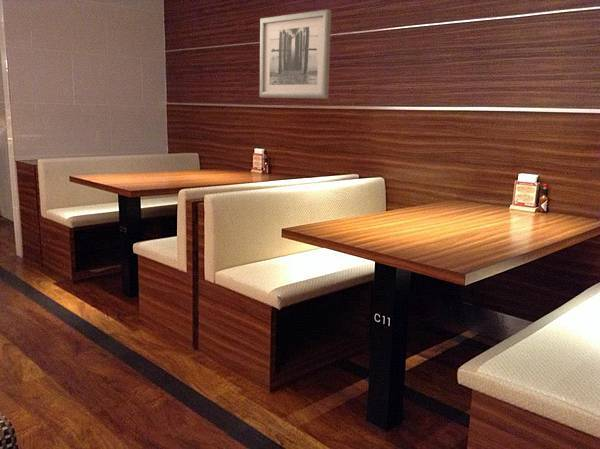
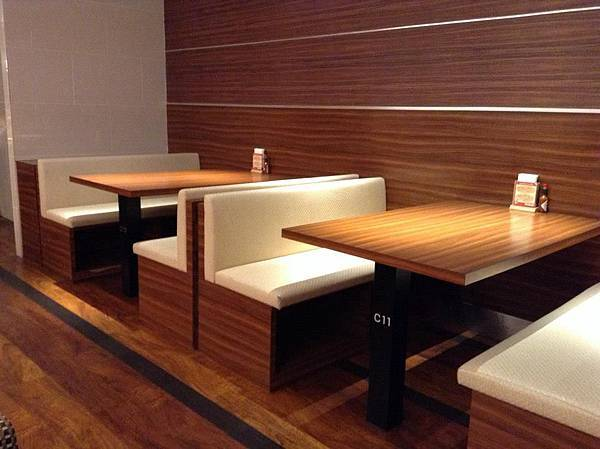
- wall art (292, 56)
